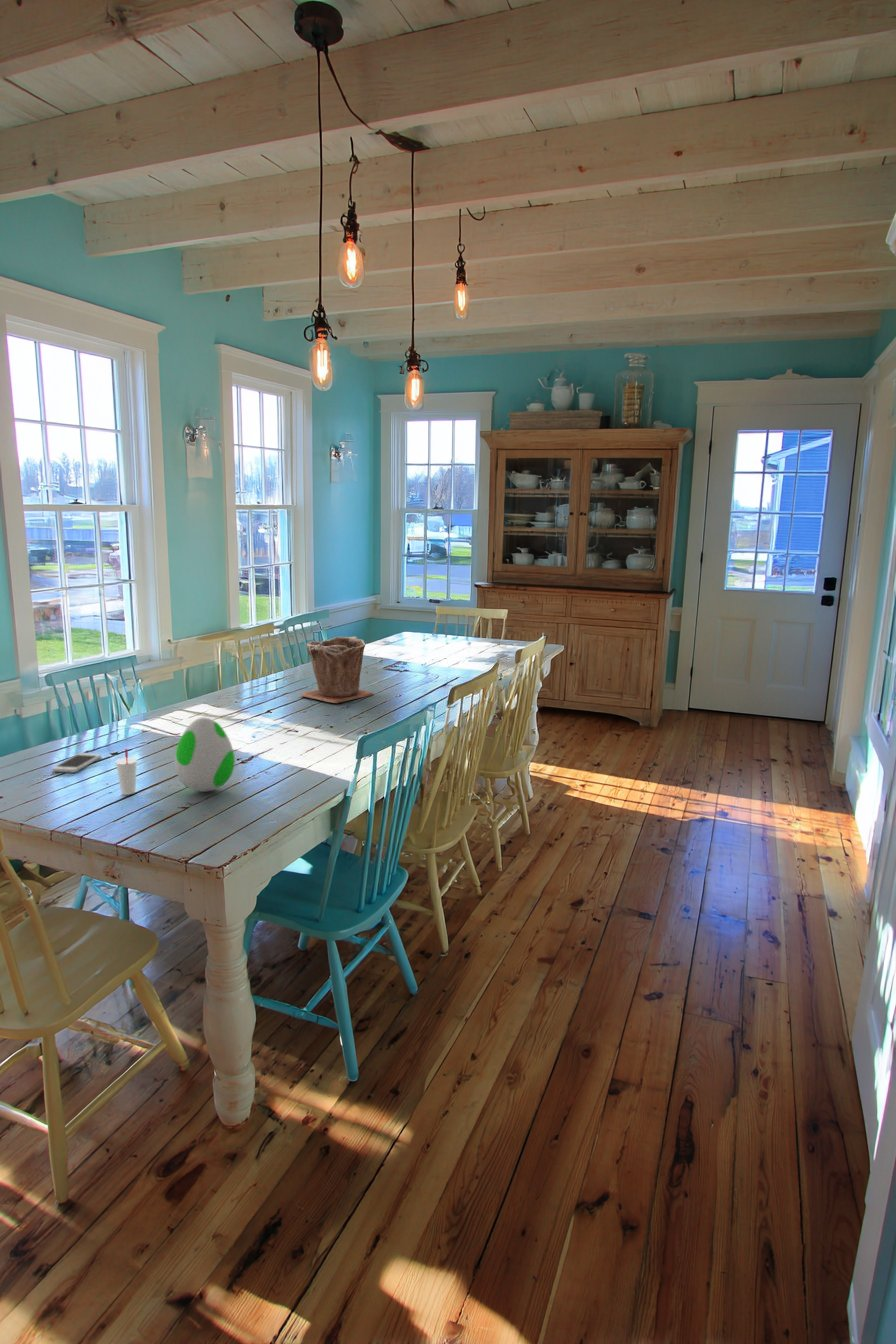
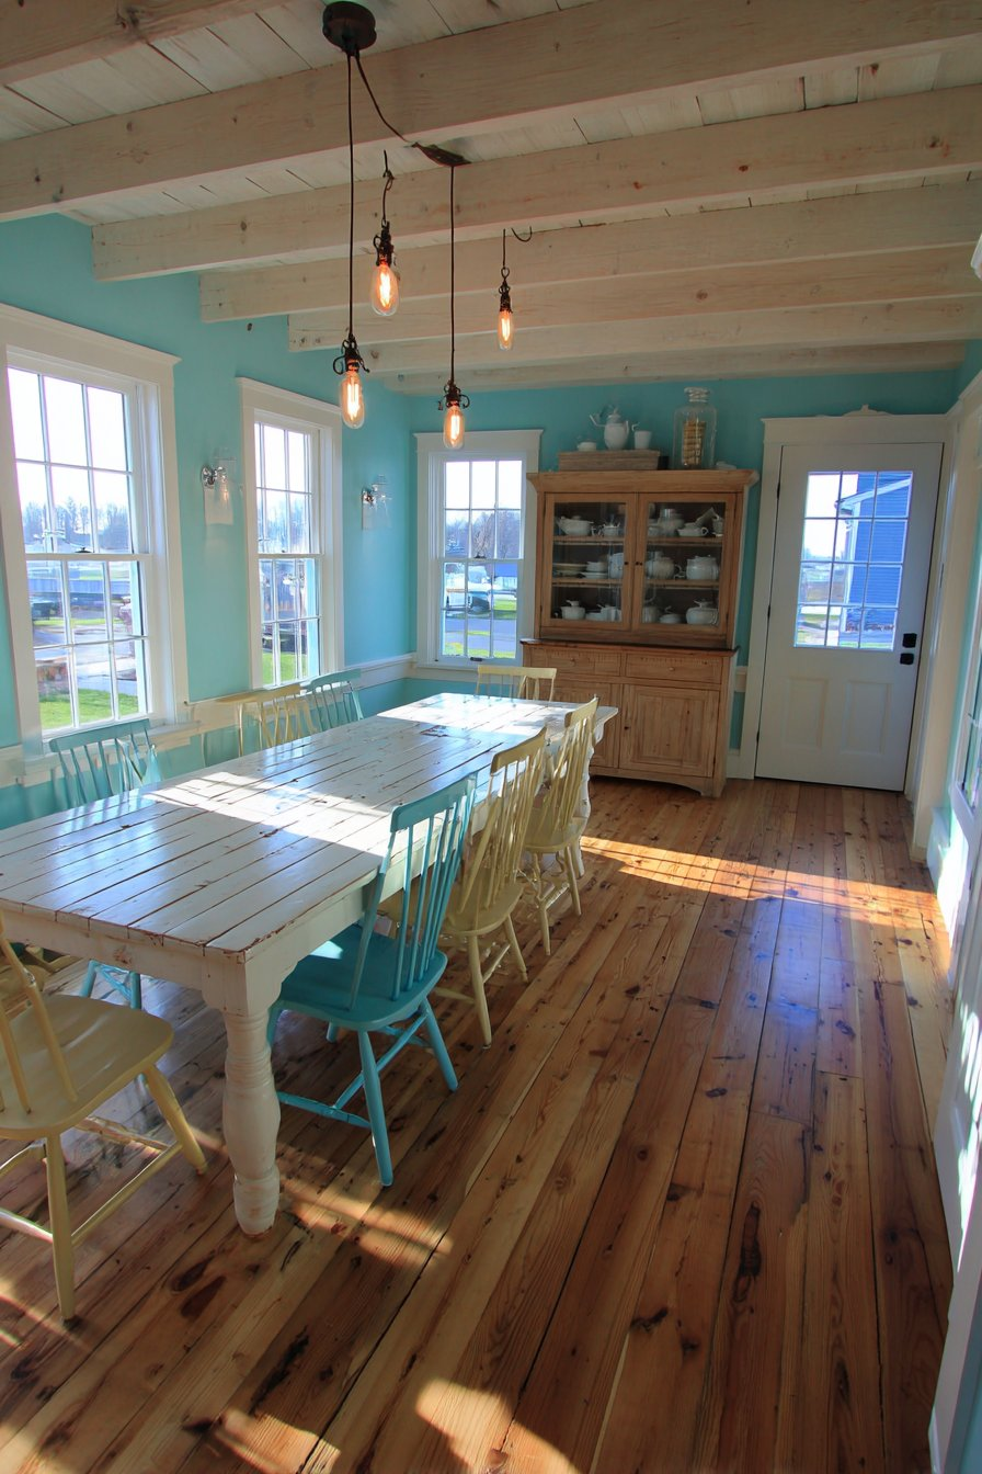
- plant pot (336, 667)
- smartphone (77, 762)
- cup (127, 770)
- decorative egg (204, 754)
